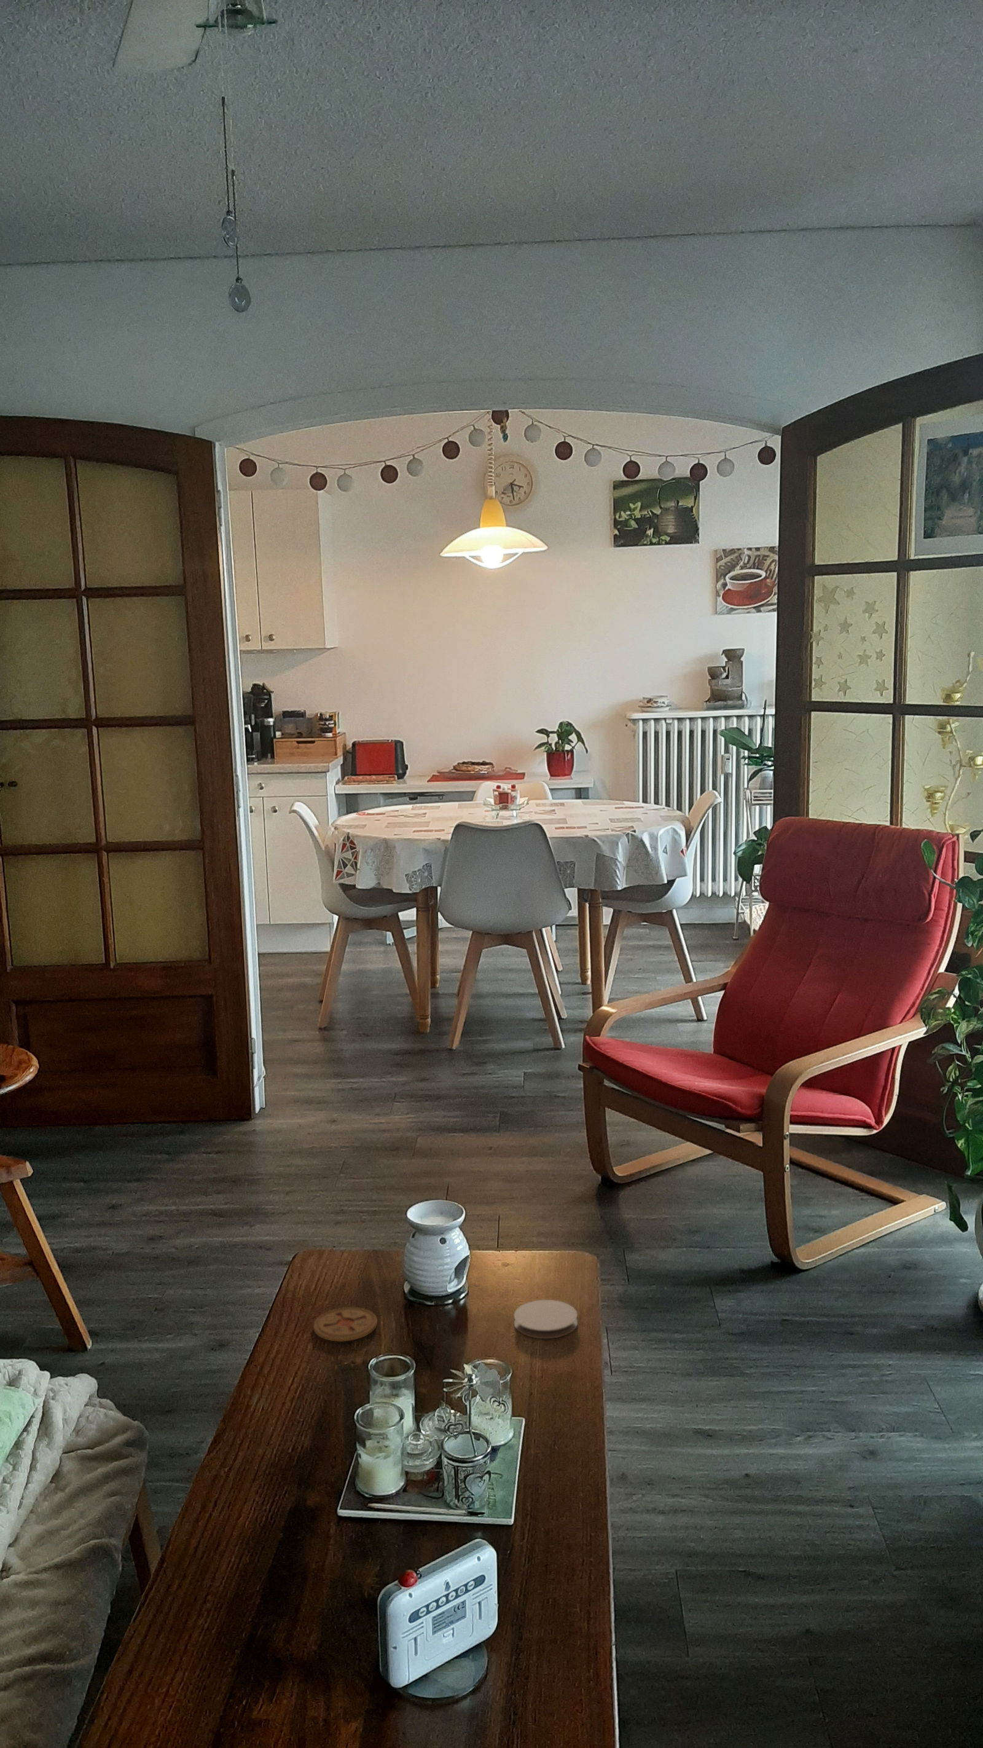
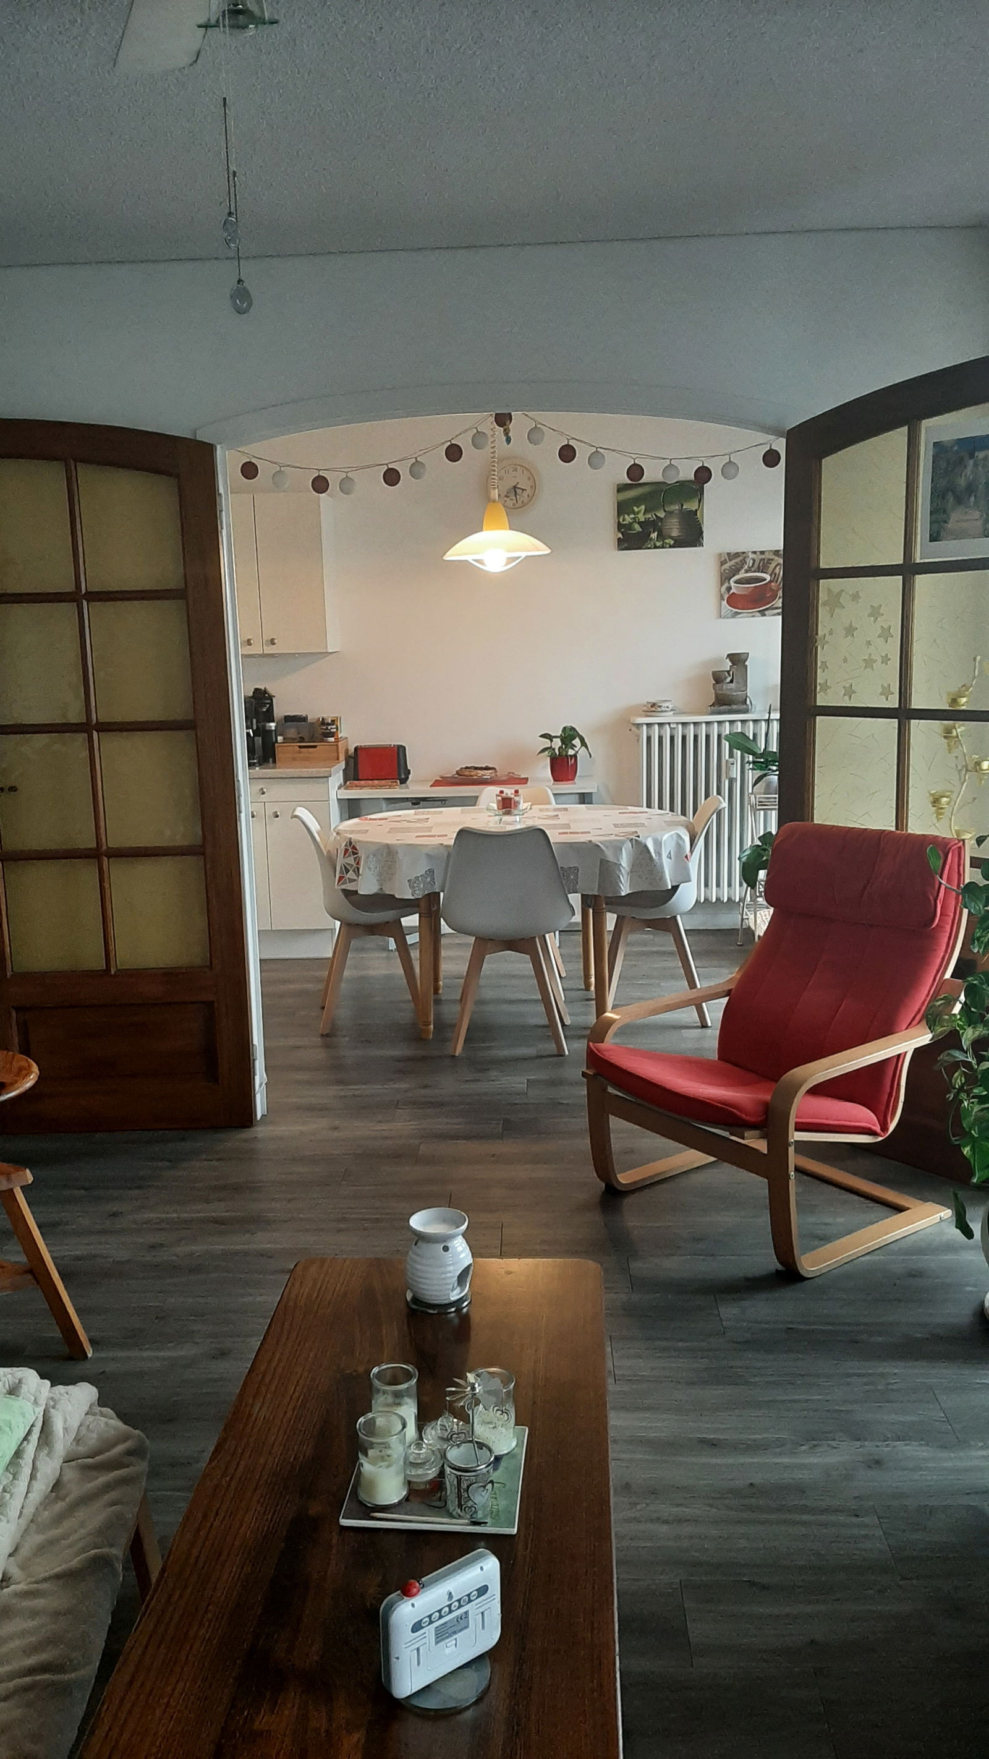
- coaster (546, 1318)
- coaster (346, 1324)
